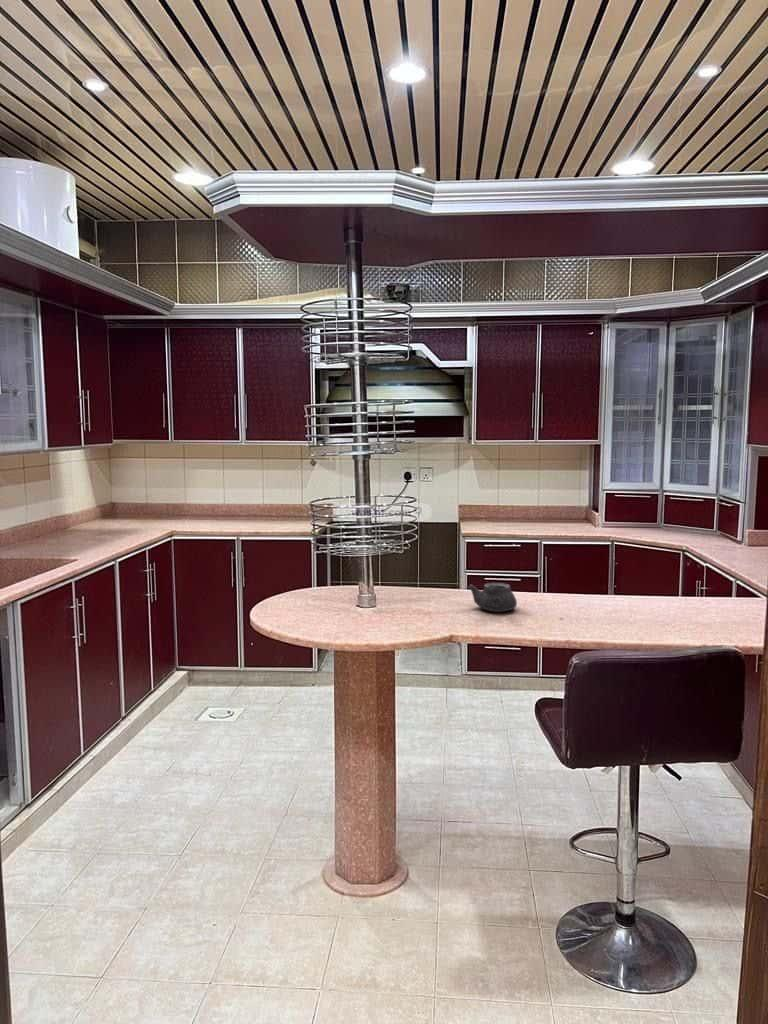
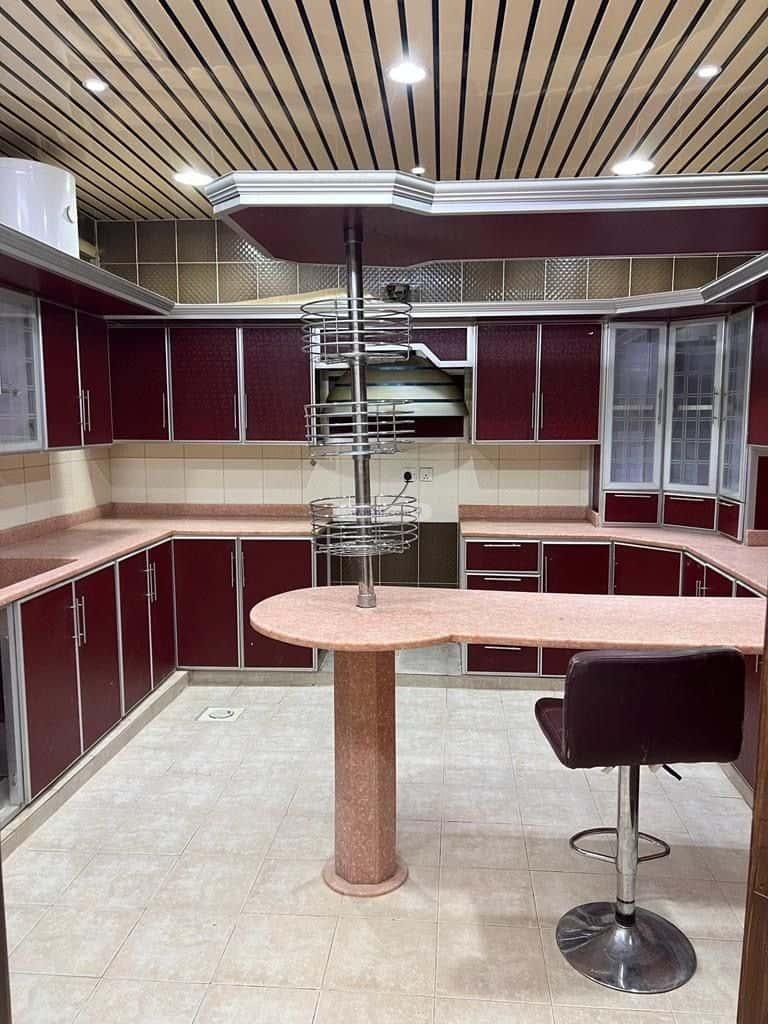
- teapot (492, 595)
